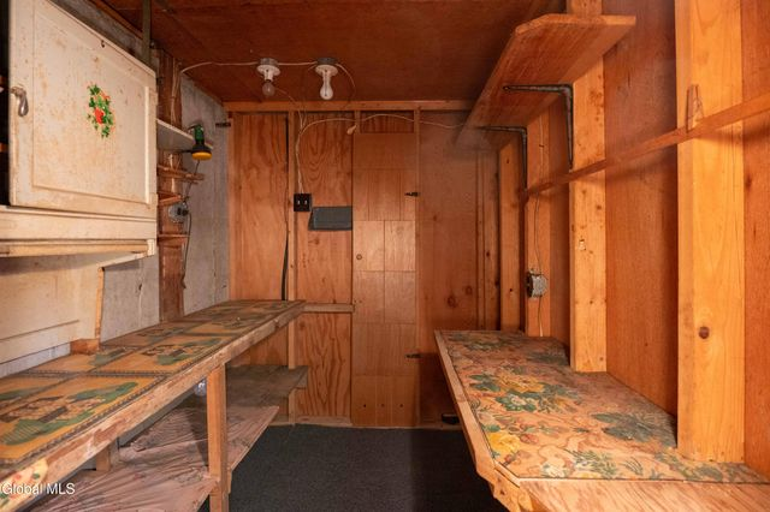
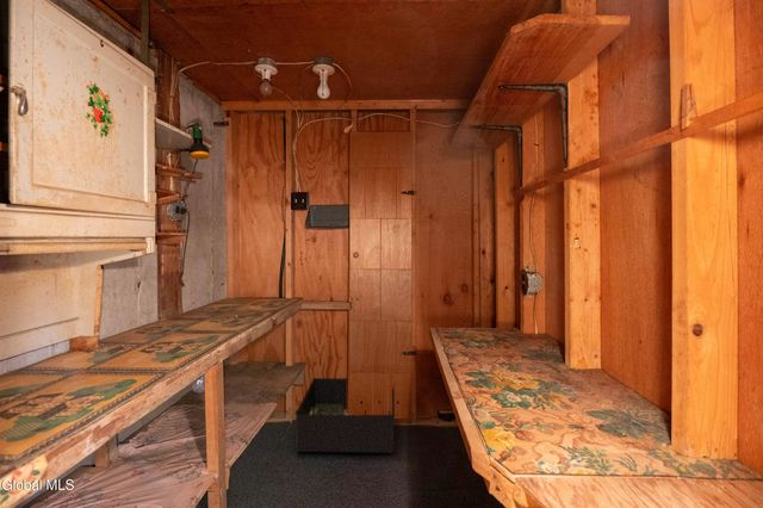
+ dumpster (349, 414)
